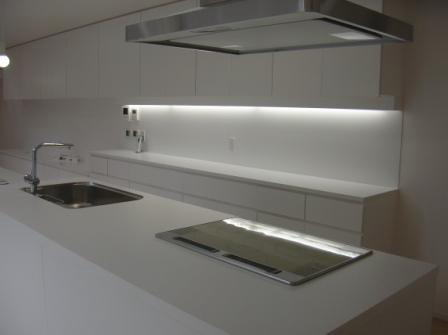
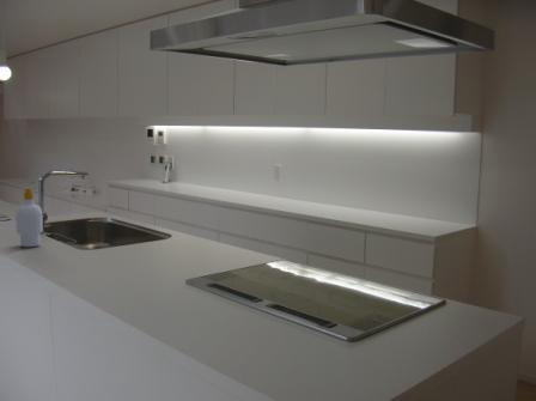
+ soap bottle (29, 217)
